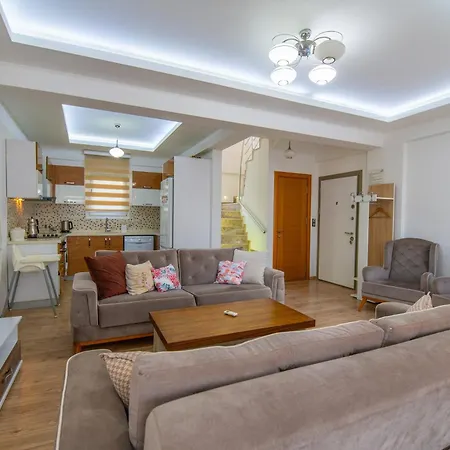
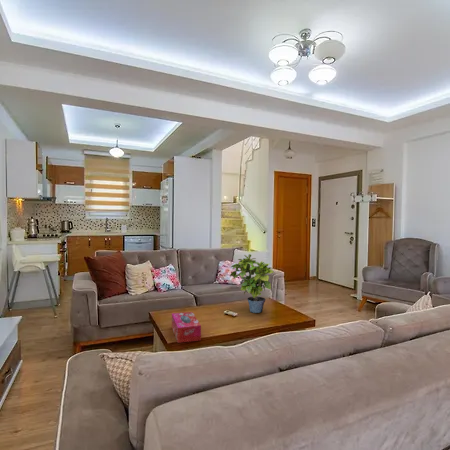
+ potted plant (252, 282)
+ tissue box (185, 326)
